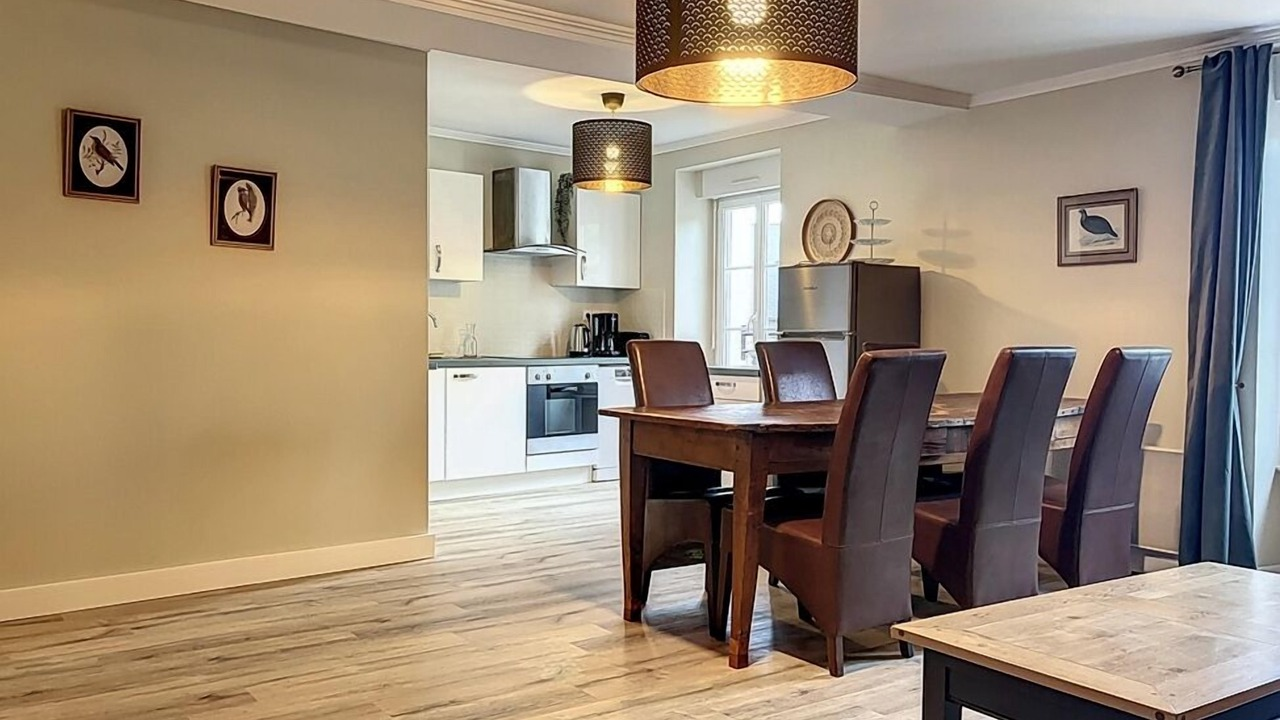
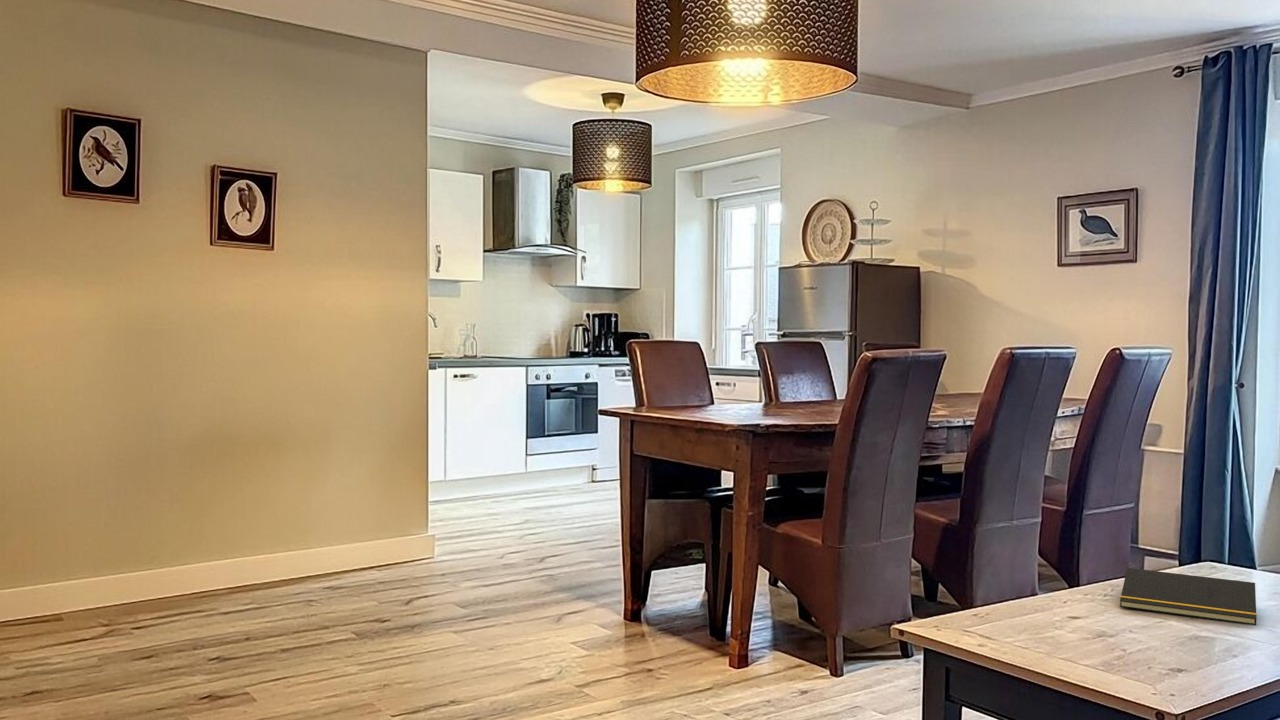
+ notepad (1187, 594)
